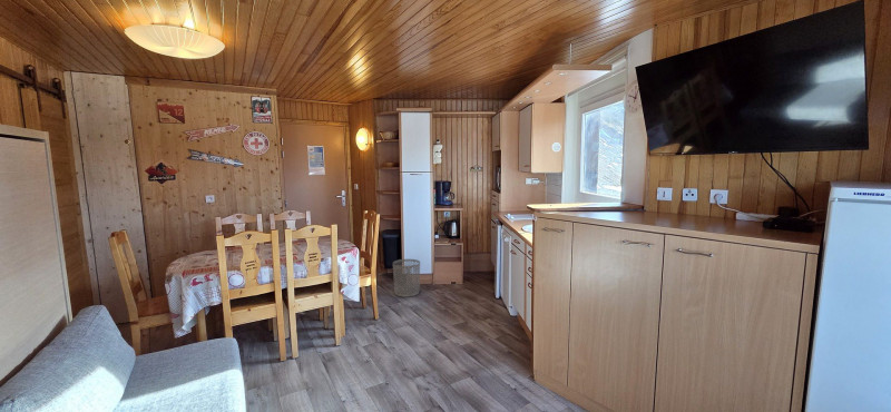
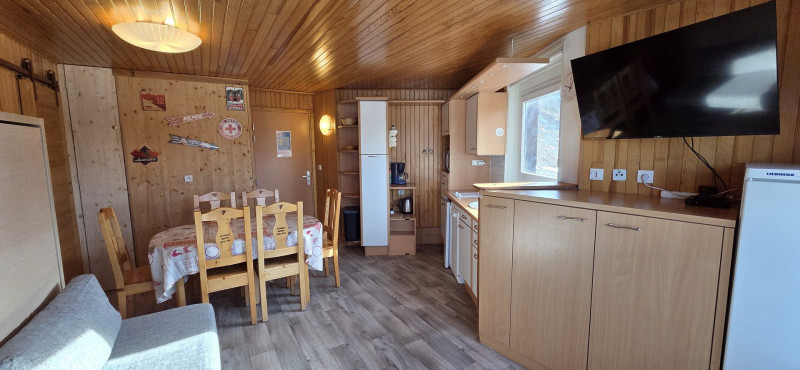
- waste bin (407, 277)
